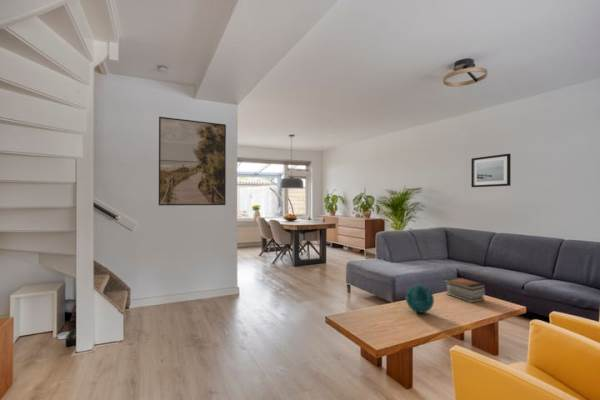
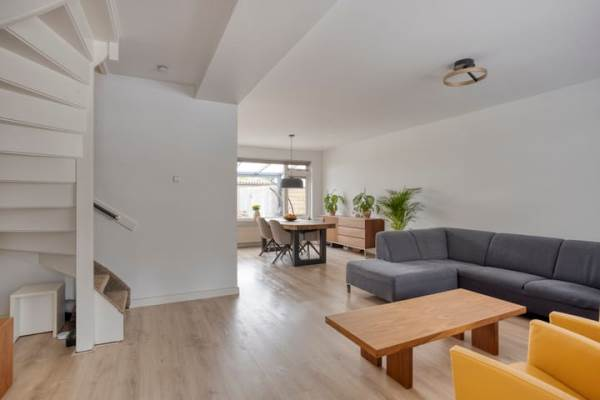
- wall art (489, 171)
- decorative orb (419, 298)
- book stack (464, 289)
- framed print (193, 163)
